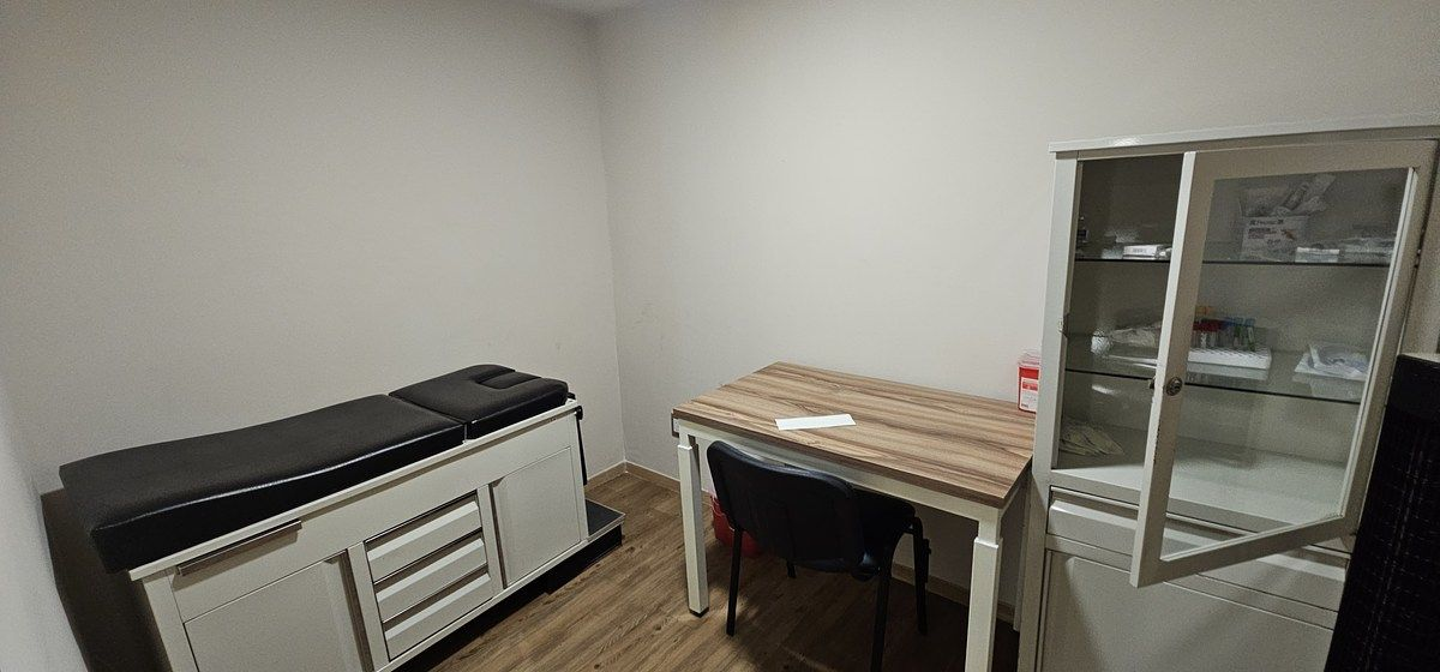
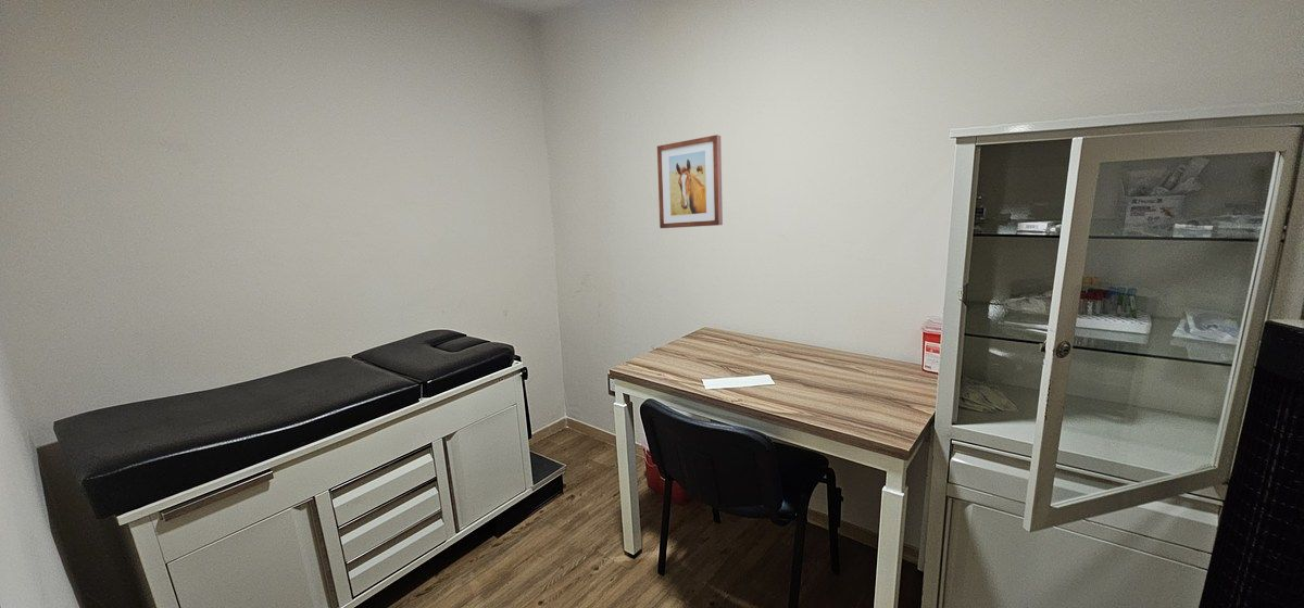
+ wall art (688, 183)
